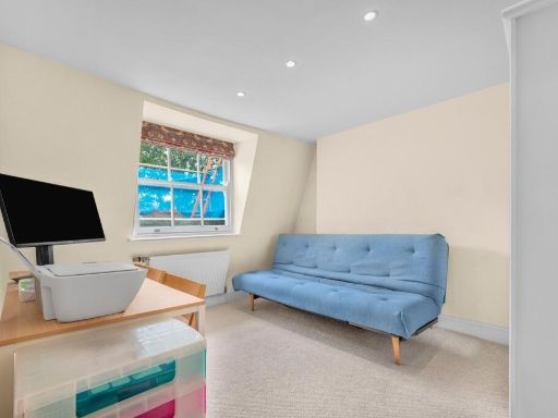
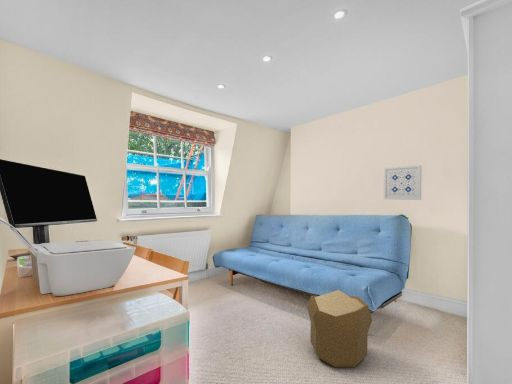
+ pouf (338, 321)
+ wall art (401, 183)
